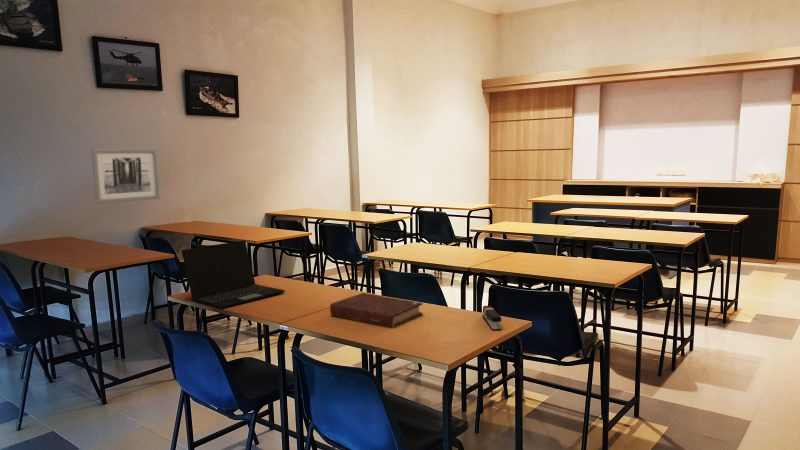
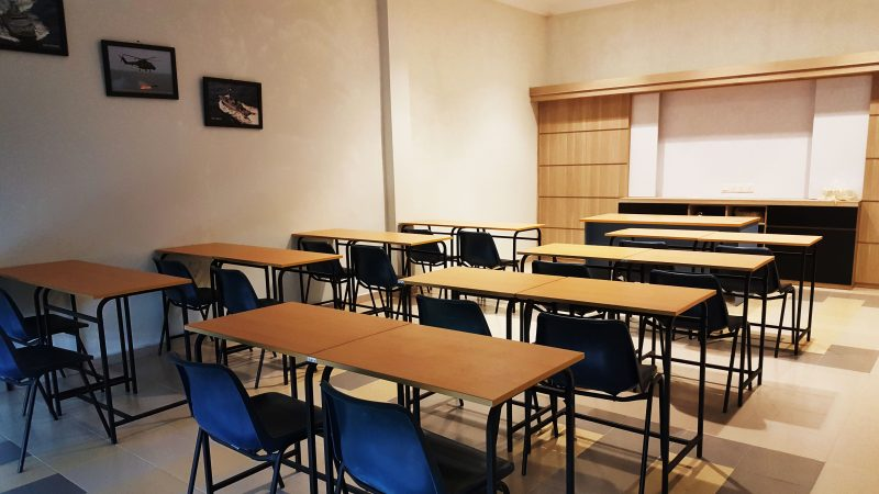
- wall art (127, 175)
- stapler (491, 316)
- laptop (234, 271)
- book (376, 309)
